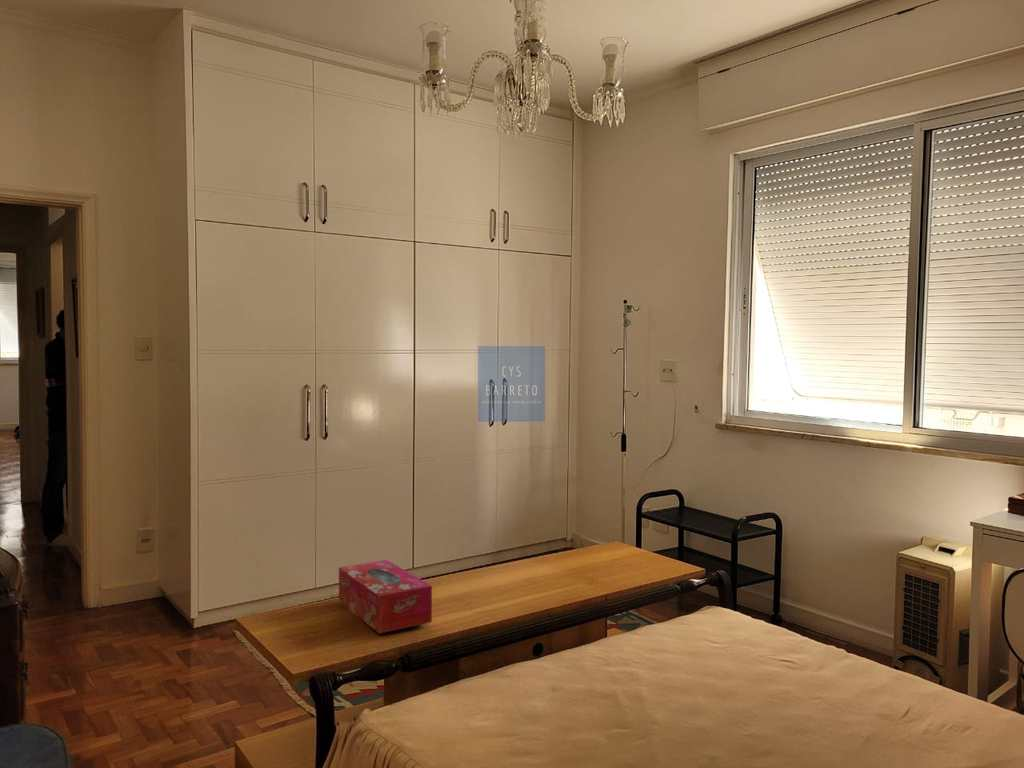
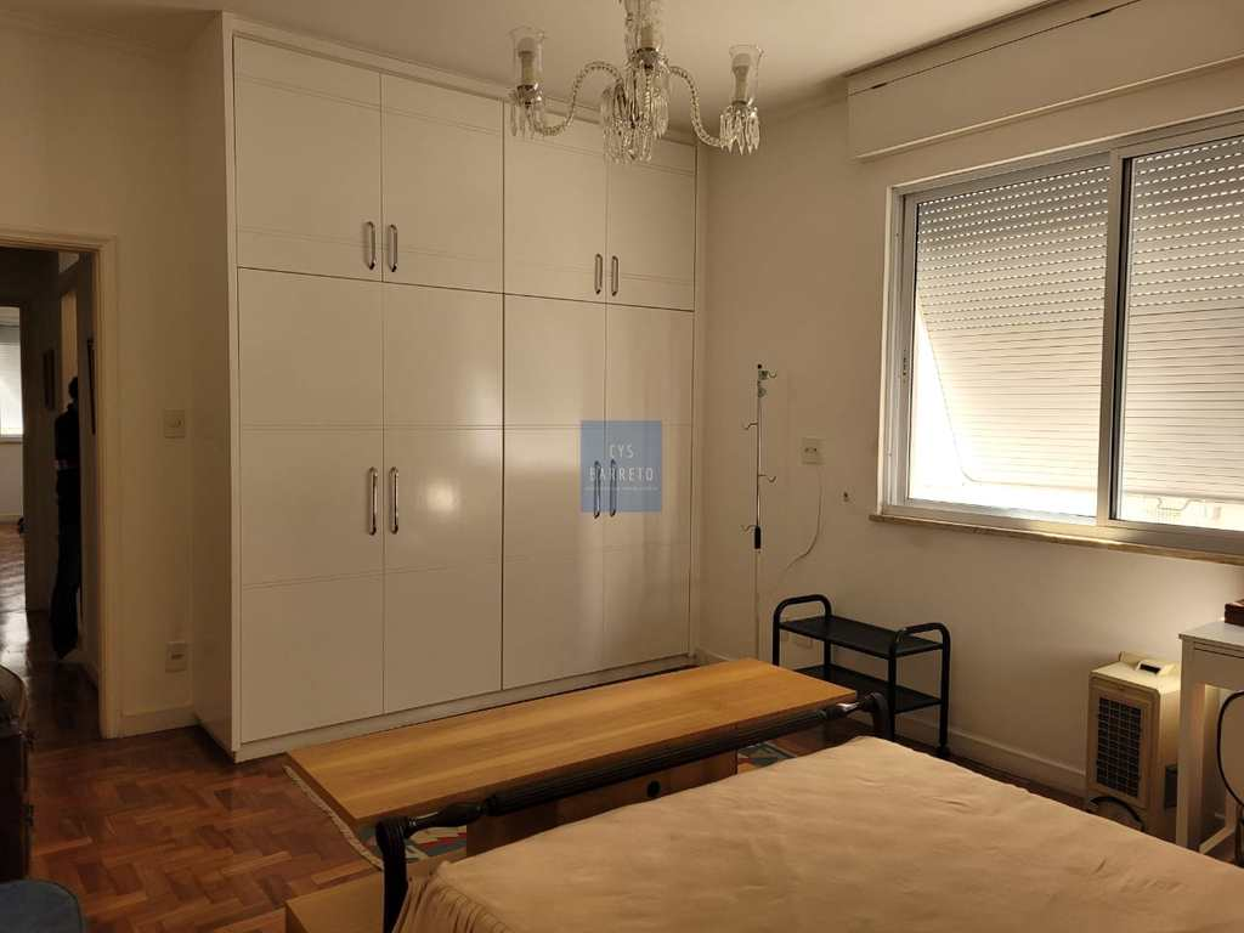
- tissue box (383, 593)
